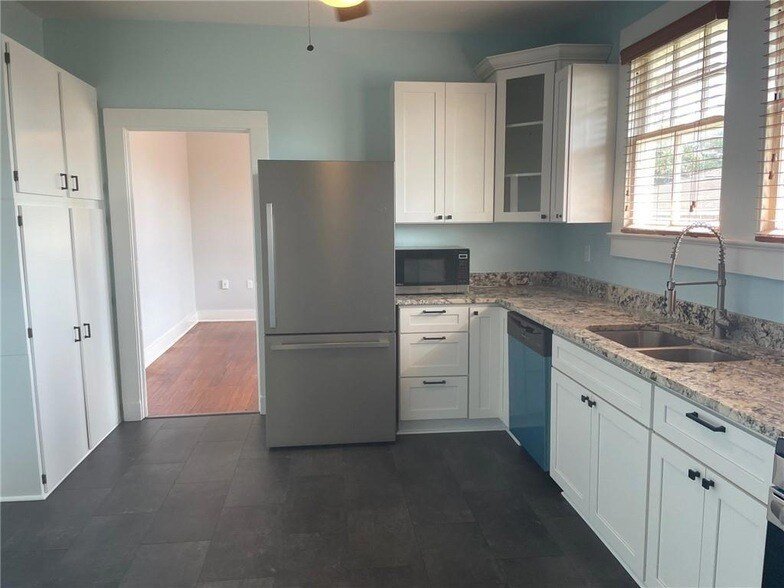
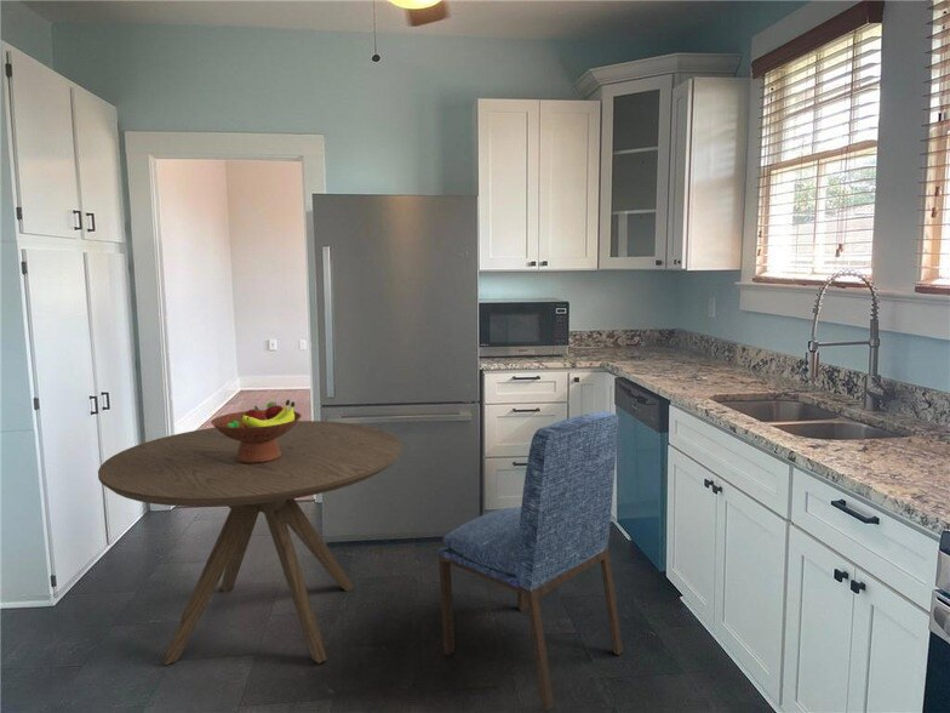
+ dining chair (531, 534)
+ fruit bowl (257, 429)
+ dining table (271, 536)
